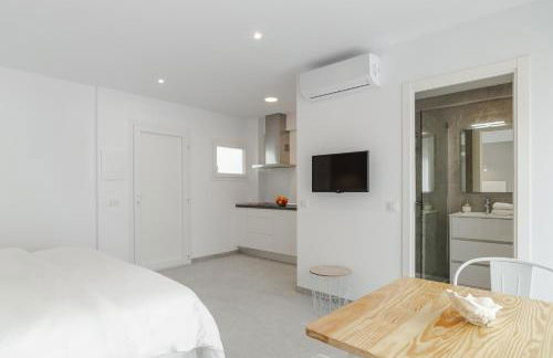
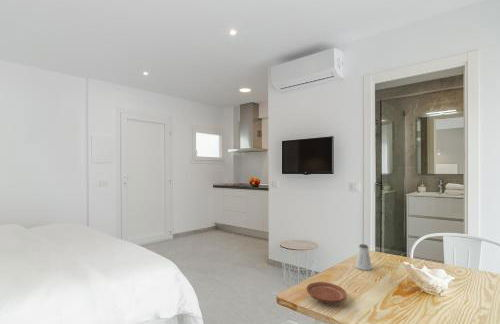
+ saltshaker (363, 256)
+ plate (326, 294)
